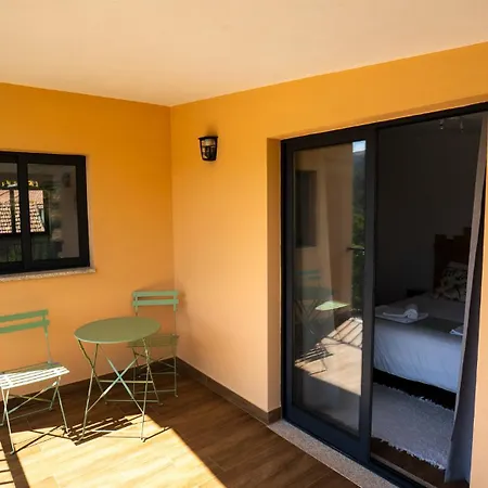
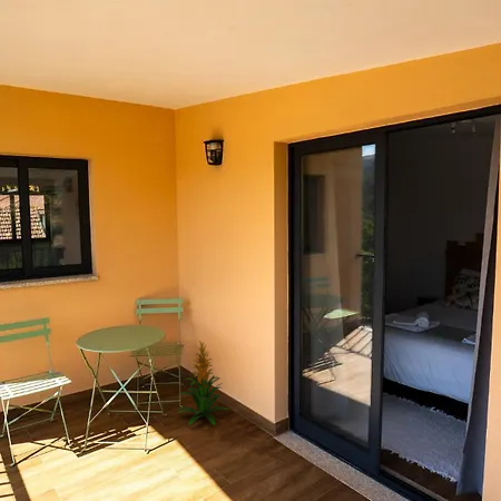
+ indoor plant (203, 379)
